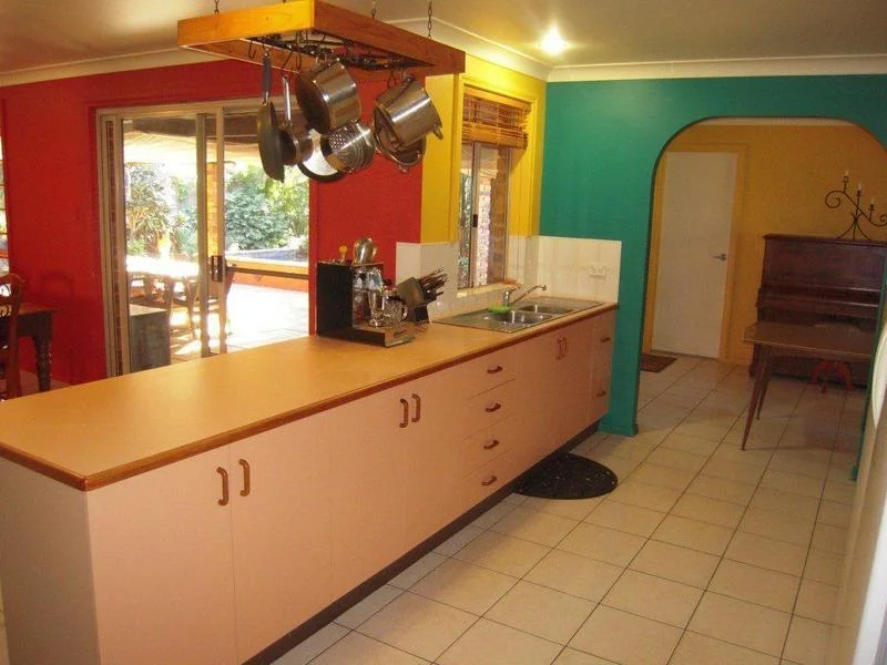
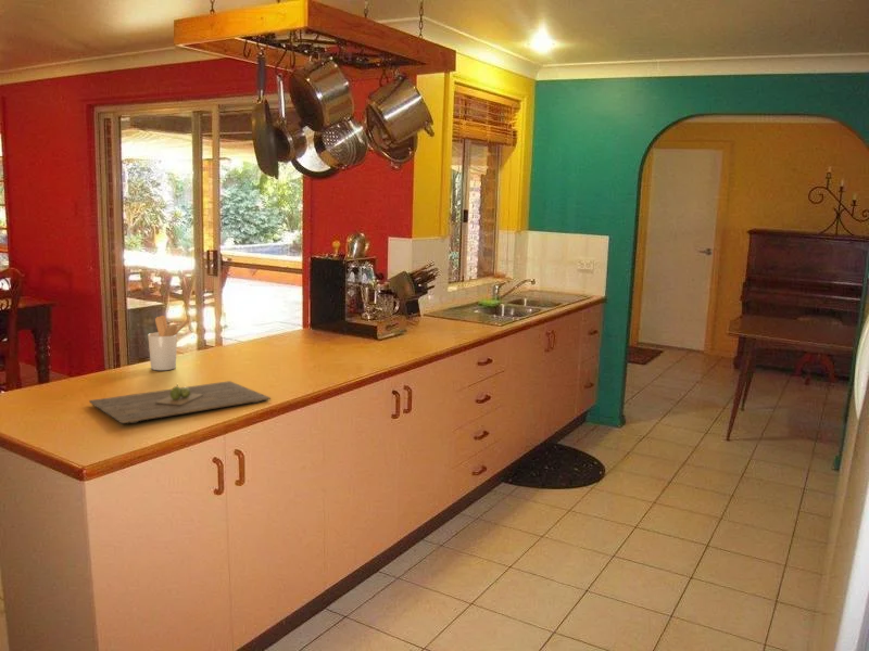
+ utensil holder (169, 342)
+ cutting board (181, 393)
